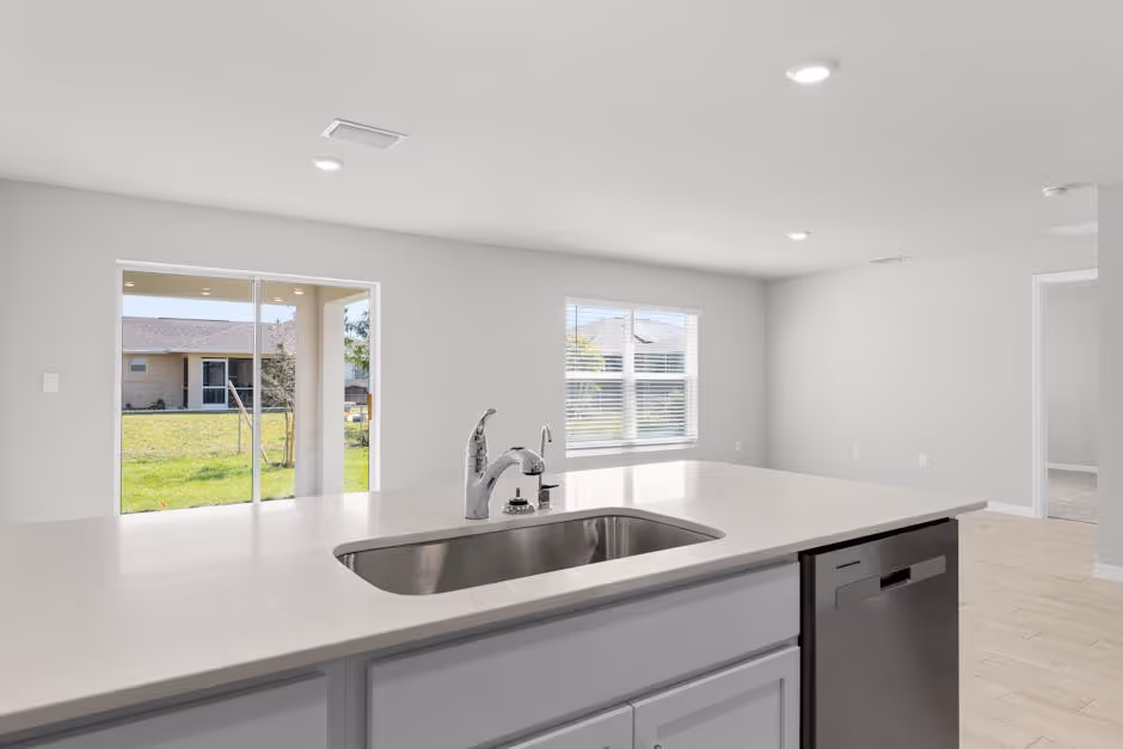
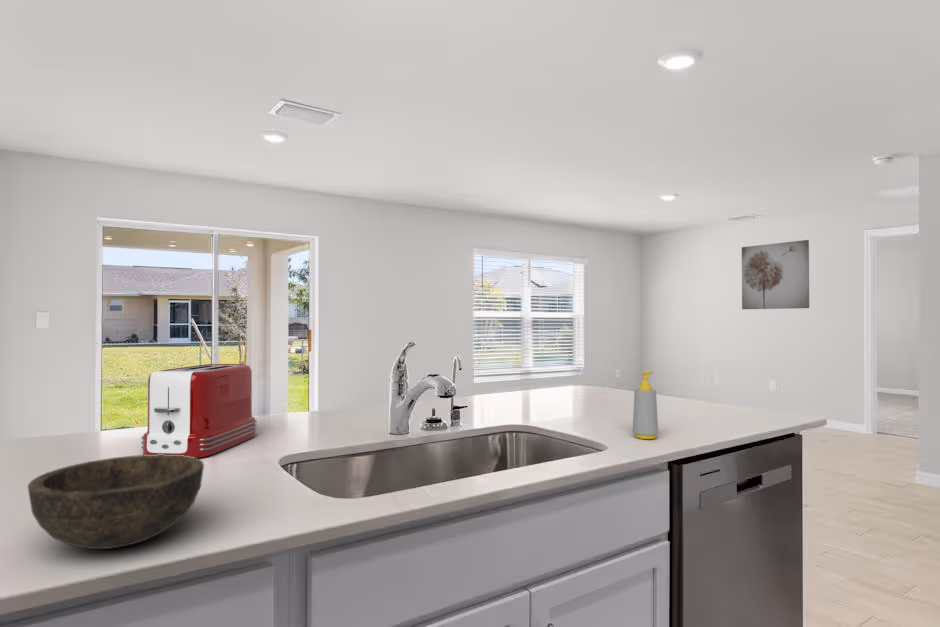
+ soap bottle (645, 404)
+ bowl (121, 506)
+ wall art (773, 276)
+ toaster (203, 405)
